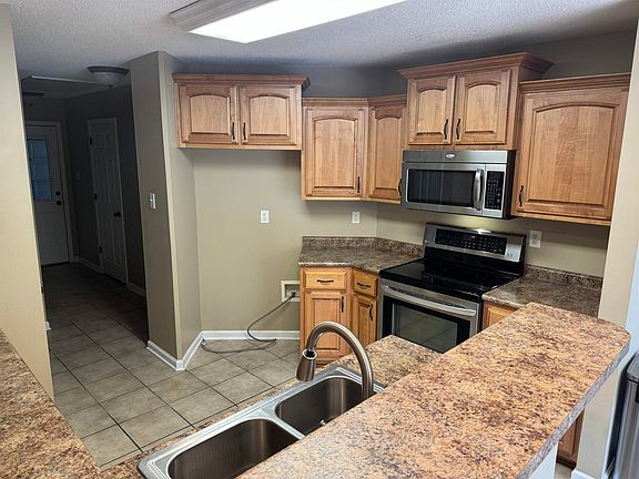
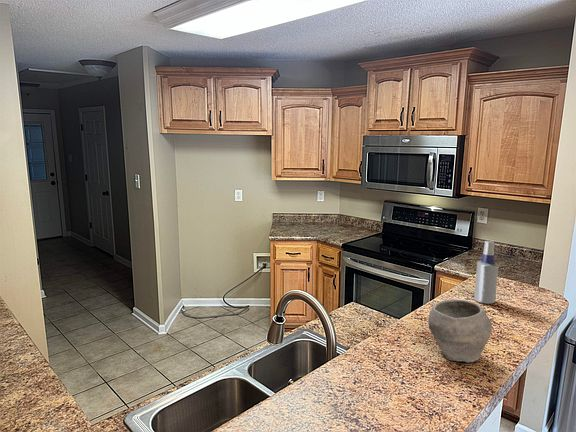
+ bowl (458, 330)
+ spray bottle (487, 271)
